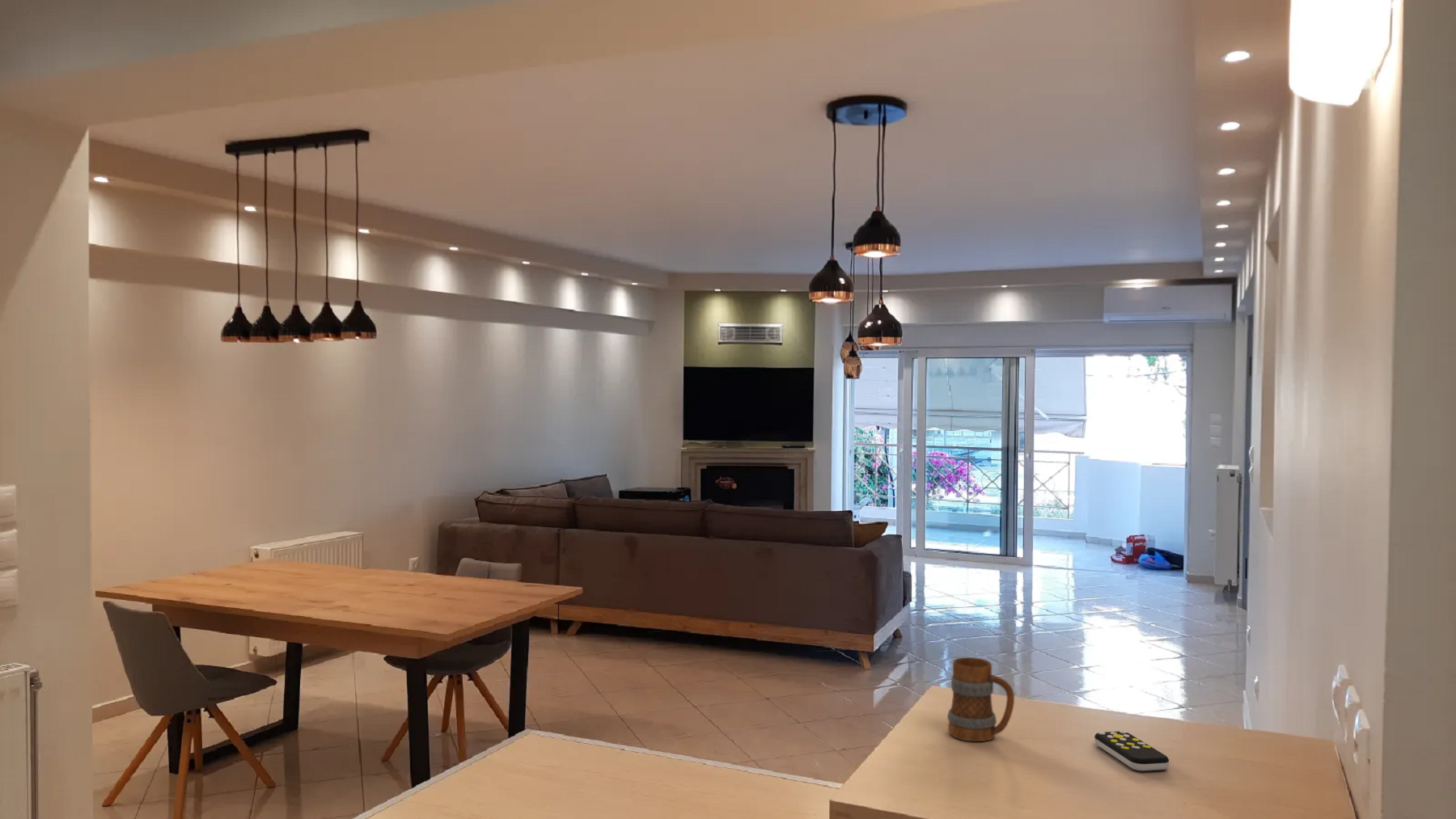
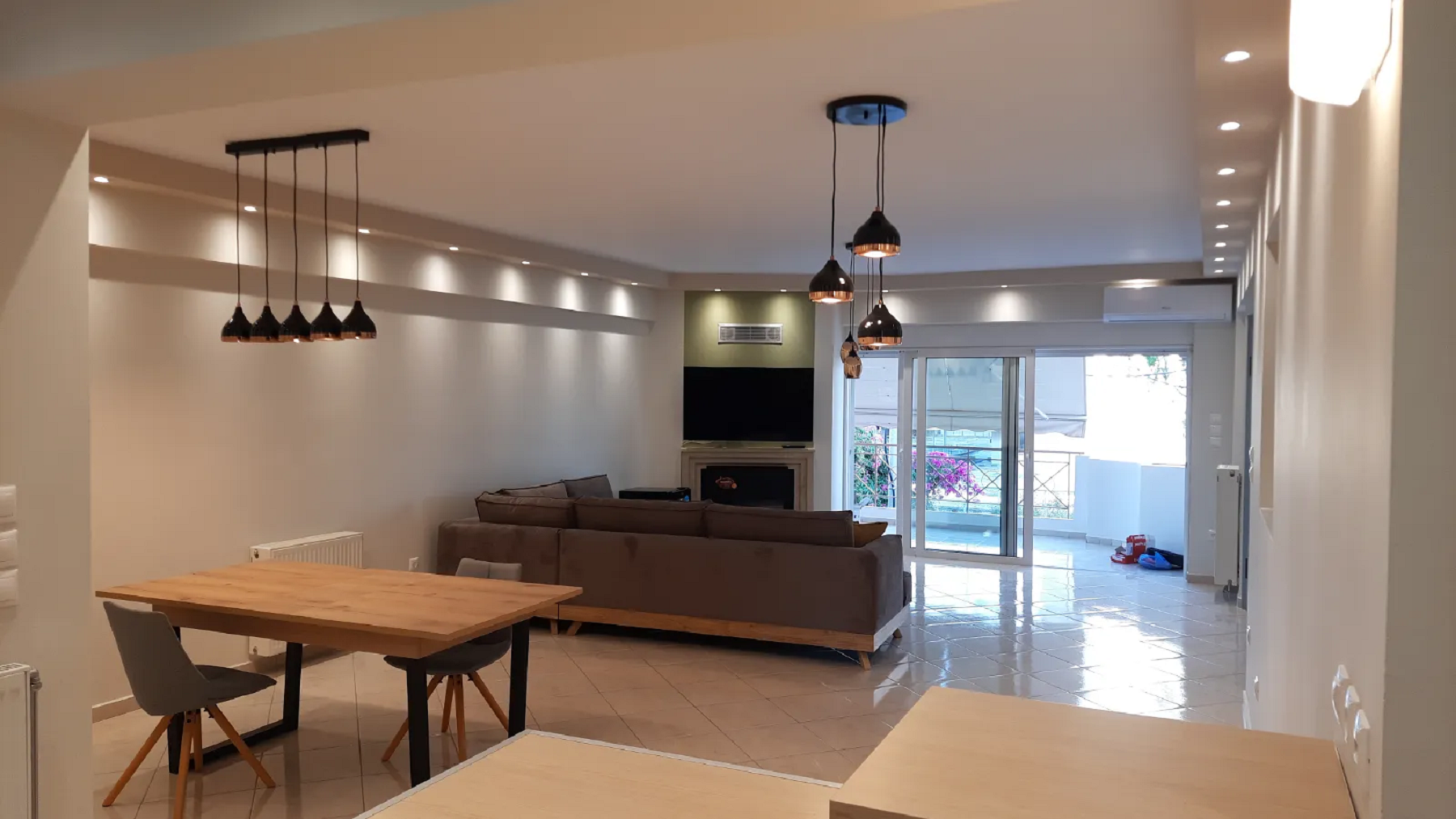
- remote control (1130, 749)
- mug (980, 699)
